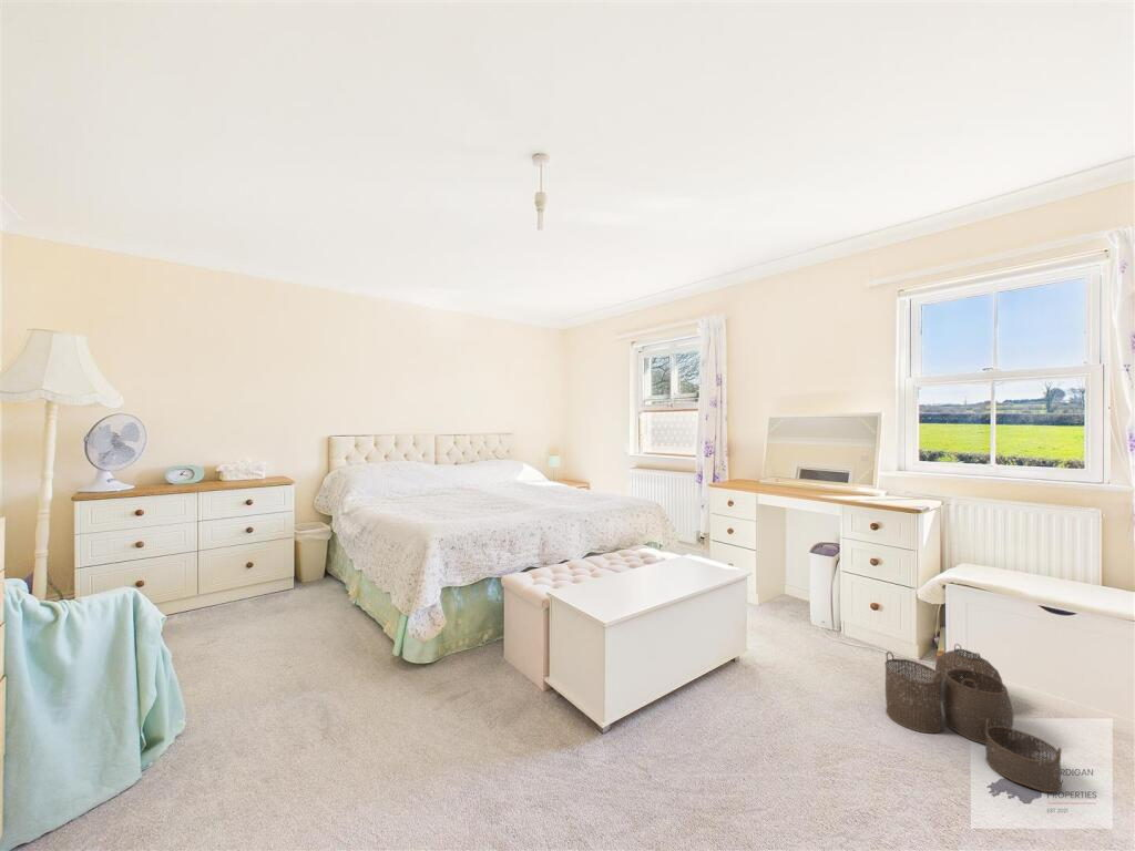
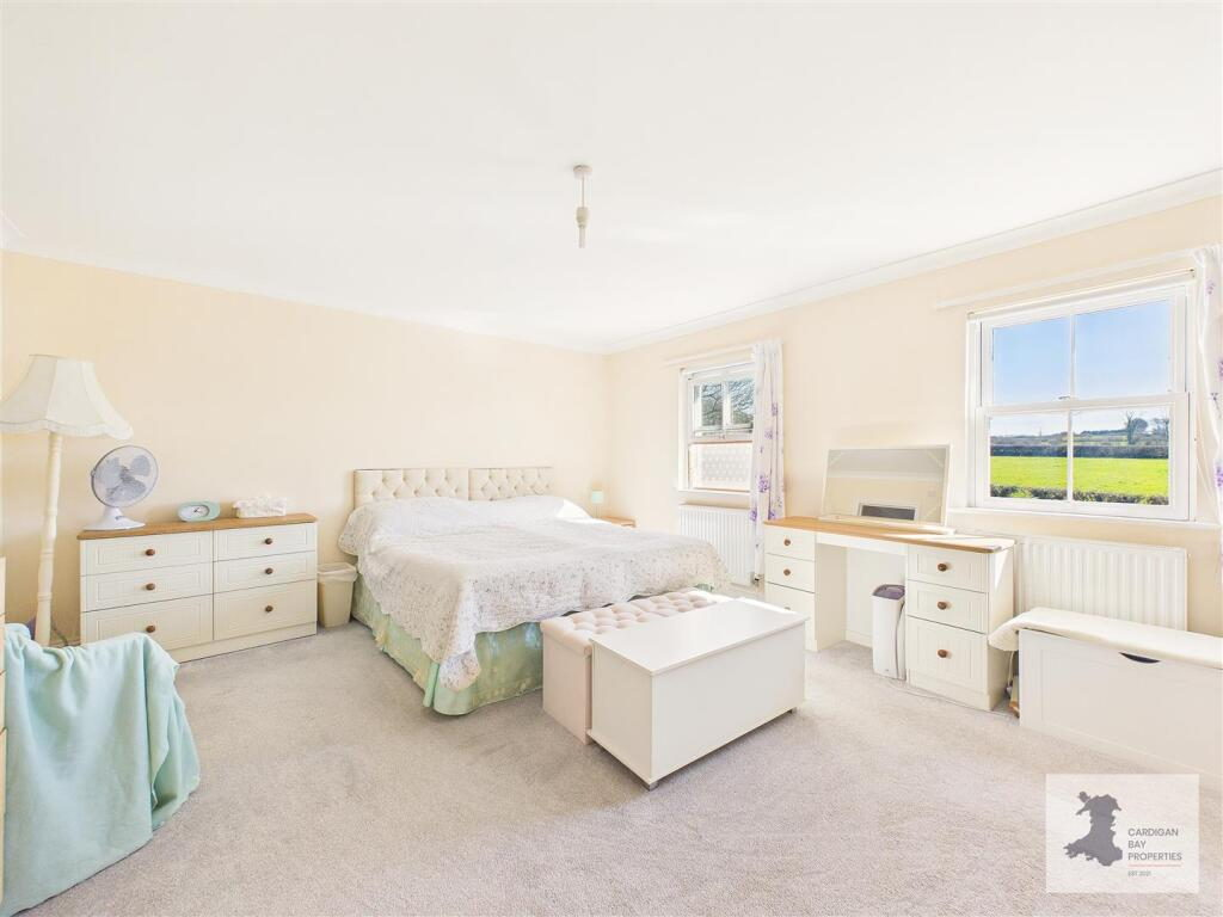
- woven basket (973, 694)
